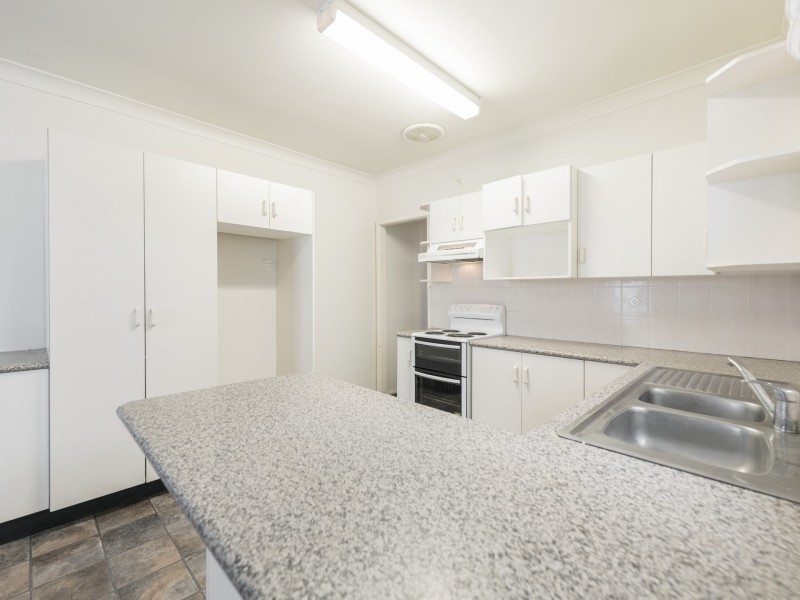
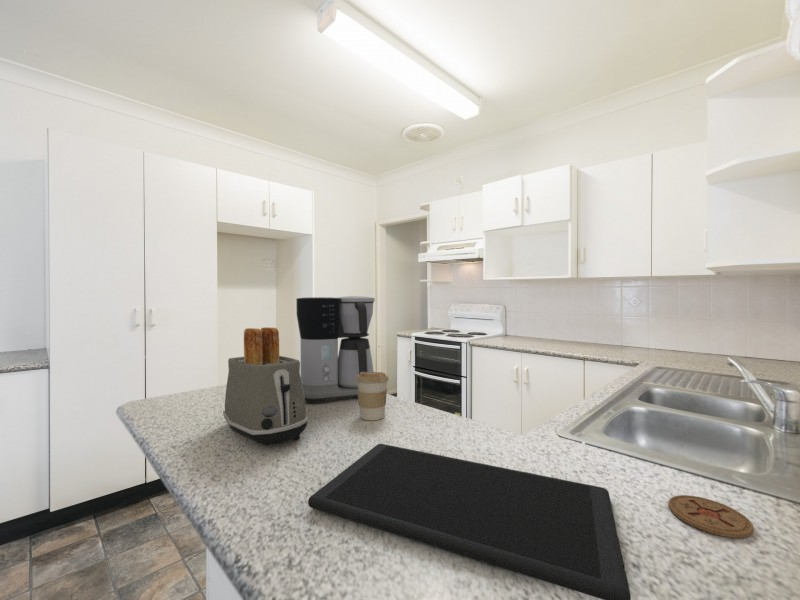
+ toaster (263, 379)
+ coffee maker (337, 346)
+ coffee cup (372, 393)
+ coaster (708, 514)
+ cutting board (461, 497)
